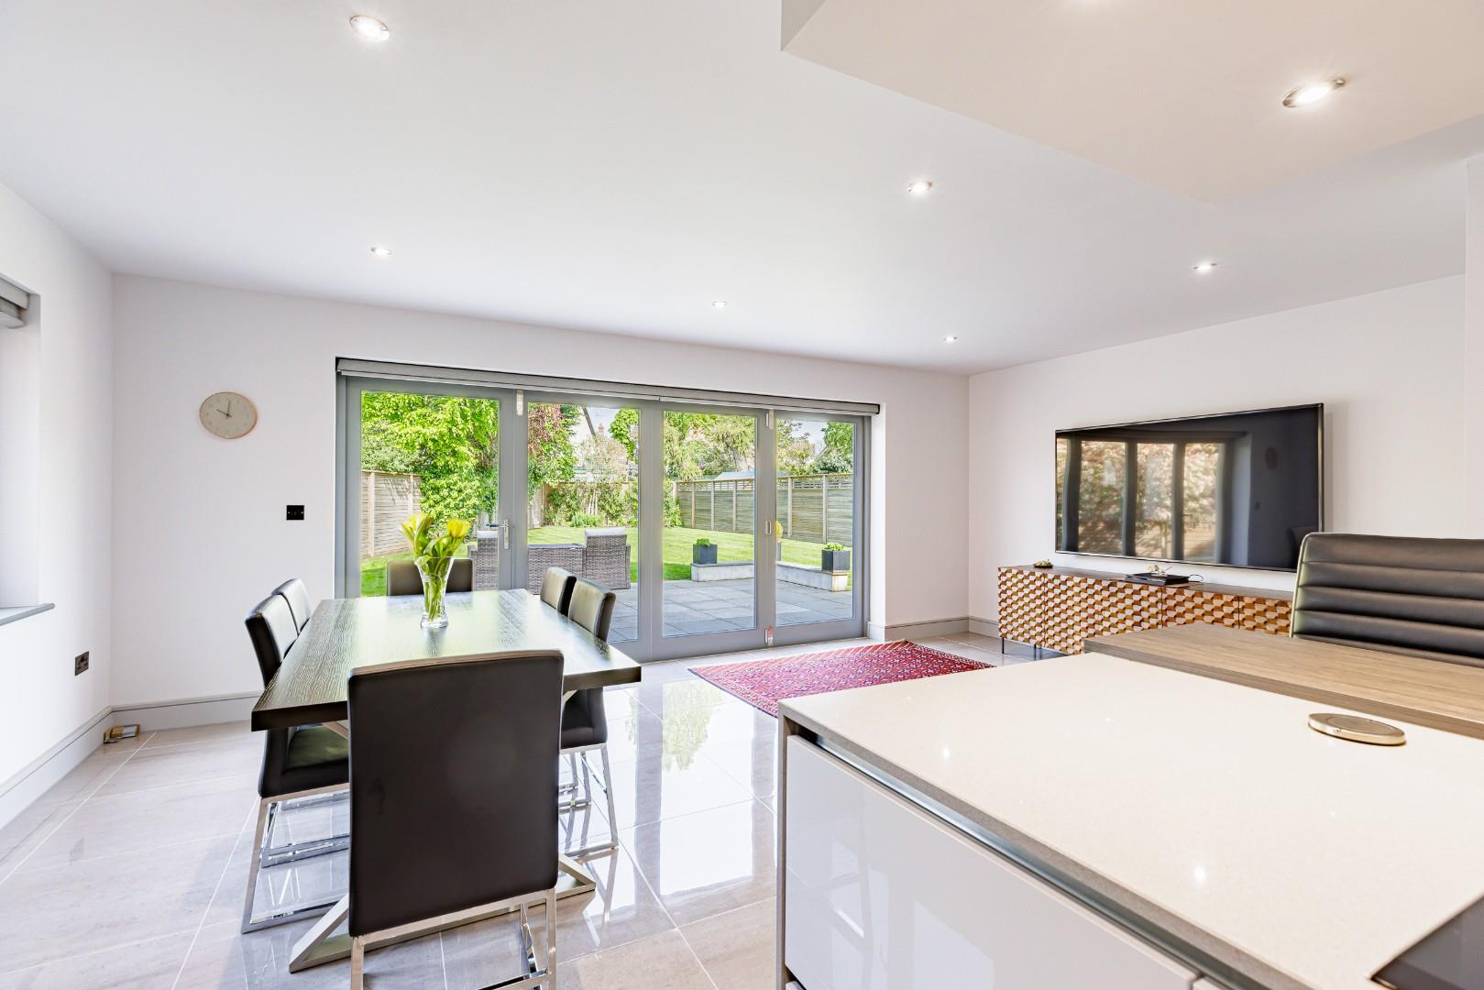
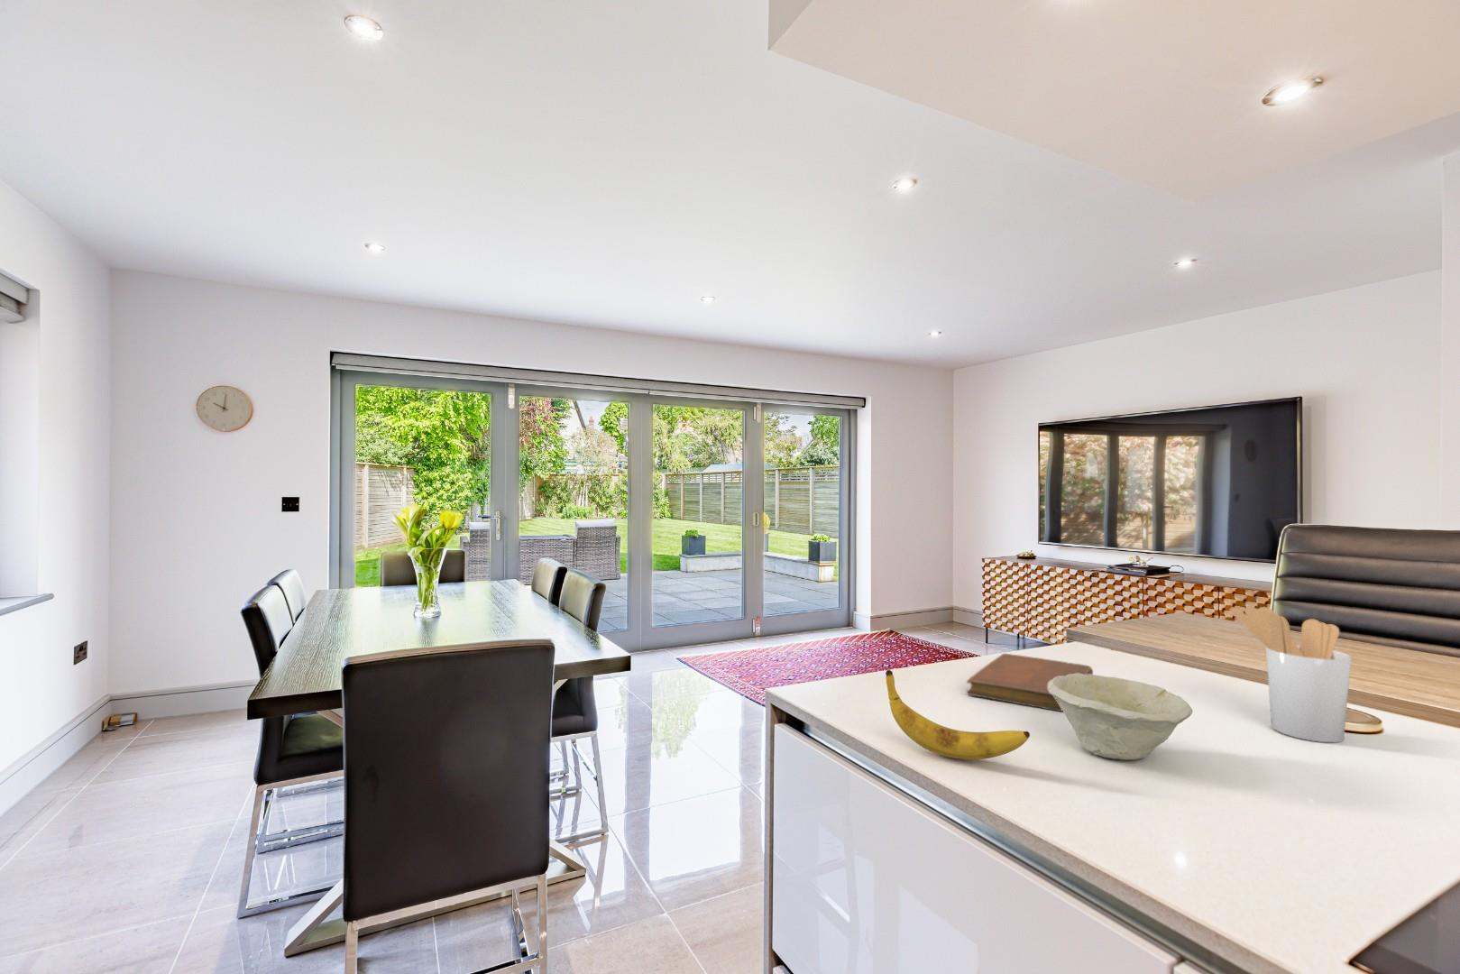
+ utensil holder (1288, 667)
+ notebook (1032, 679)
+ banana (952, 728)
+ bowl (1116, 719)
